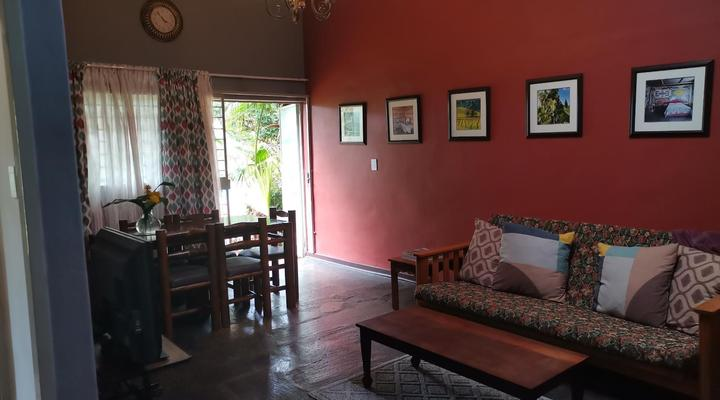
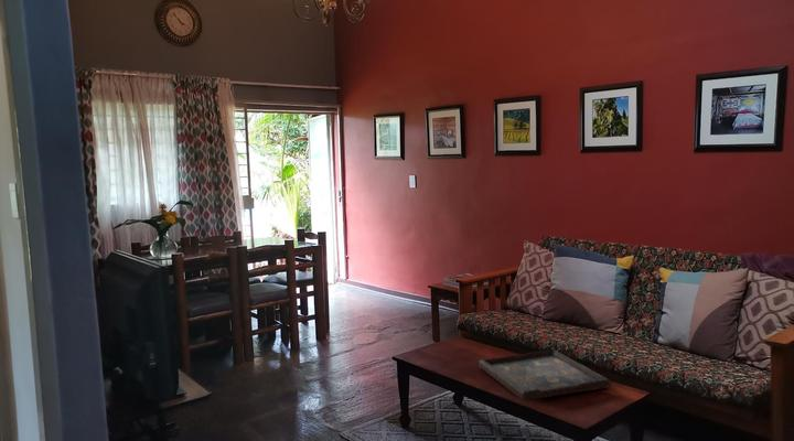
+ decorative tray (540, 373)
